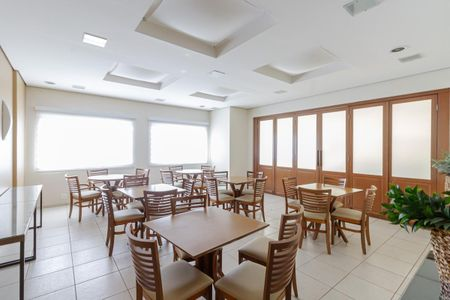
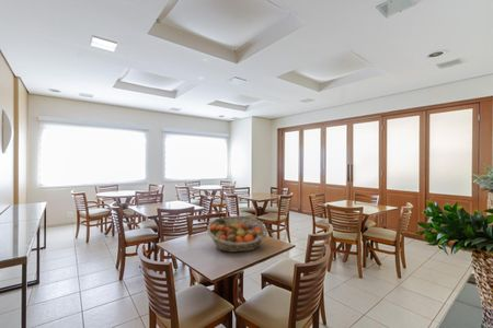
+ fruit basket (237, 233)
